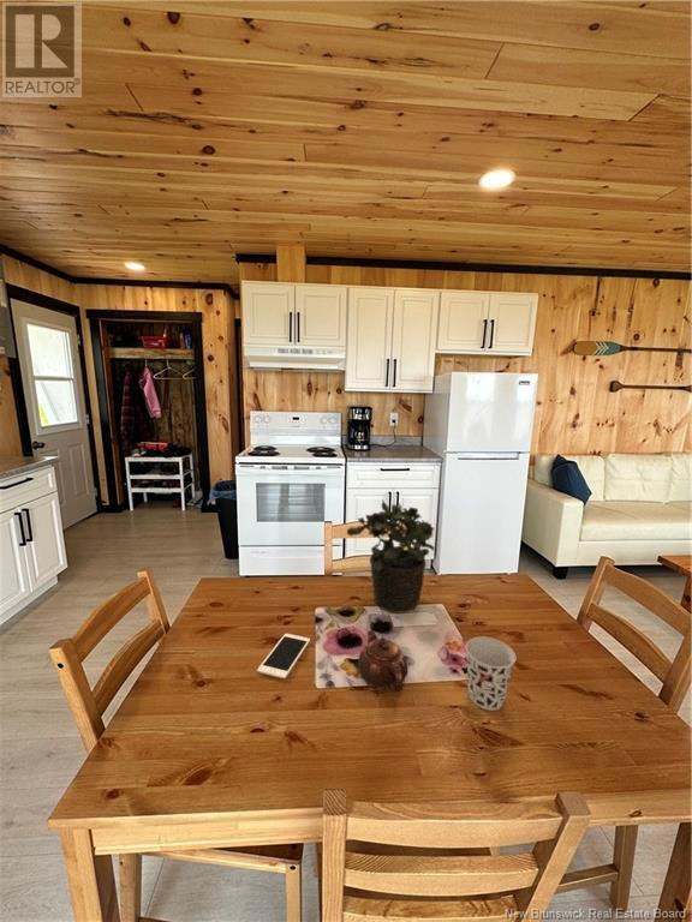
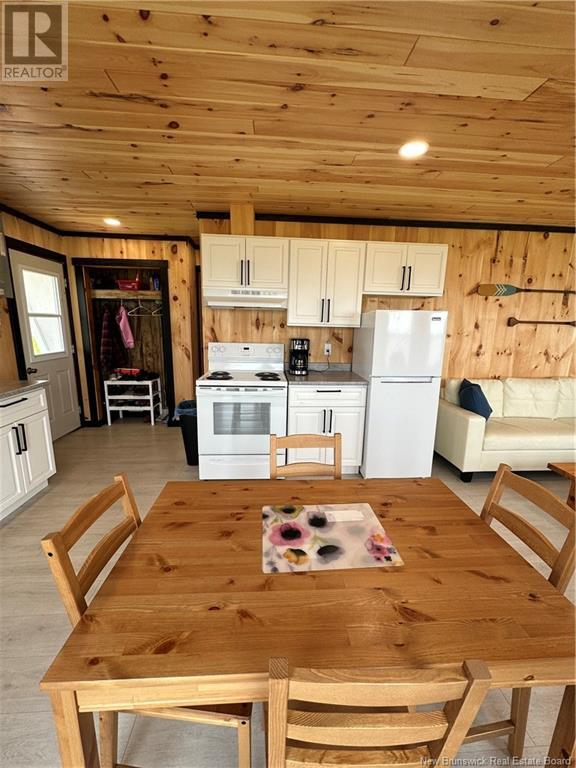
- cup (488, 675)
- cell phone (285, 654)
- potted plant (393, 551)
- teapot (383, 658)
